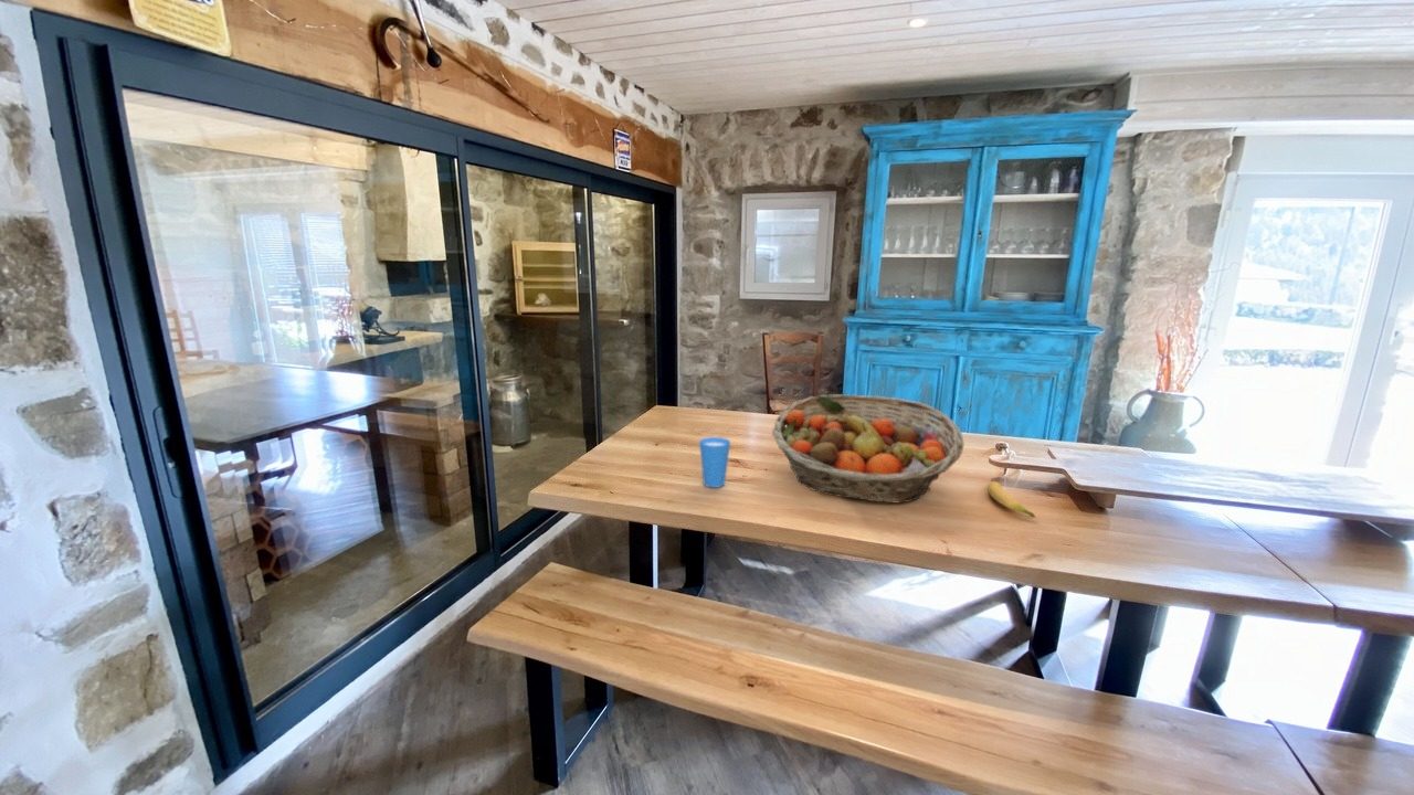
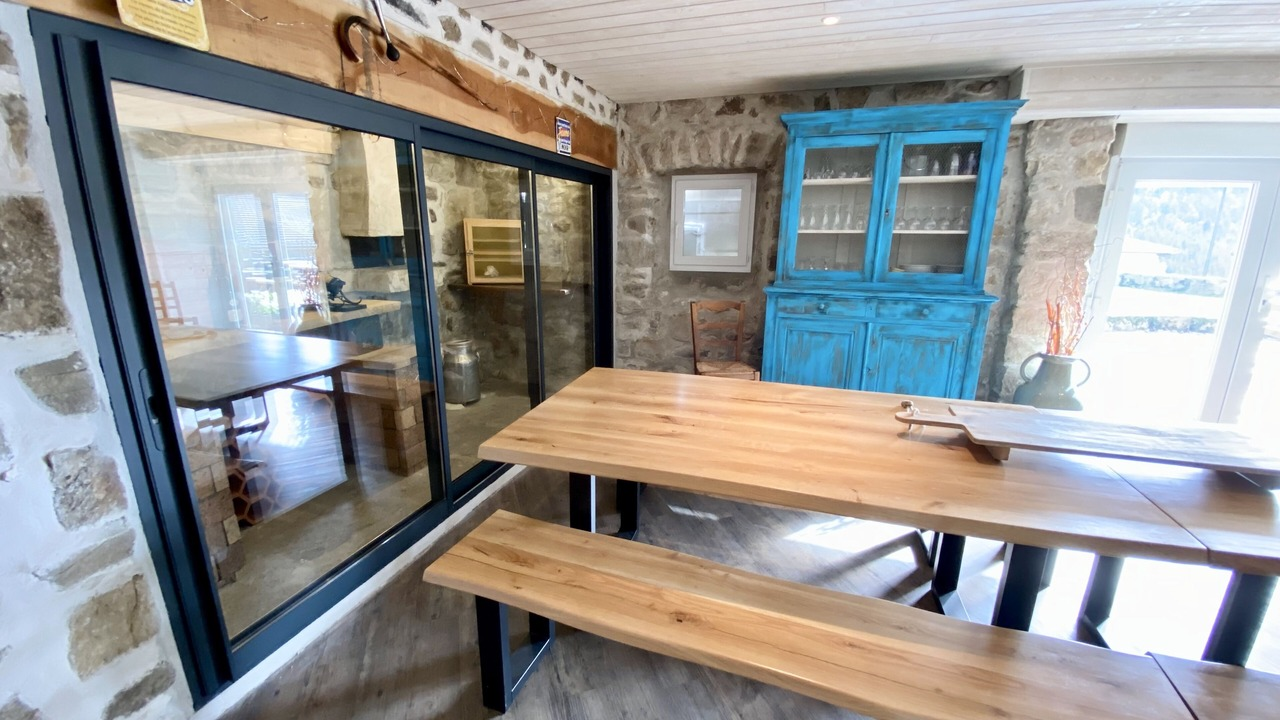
- fruit basket (862, 444)
- cup (714, 463)
- banana (1006, 495)
